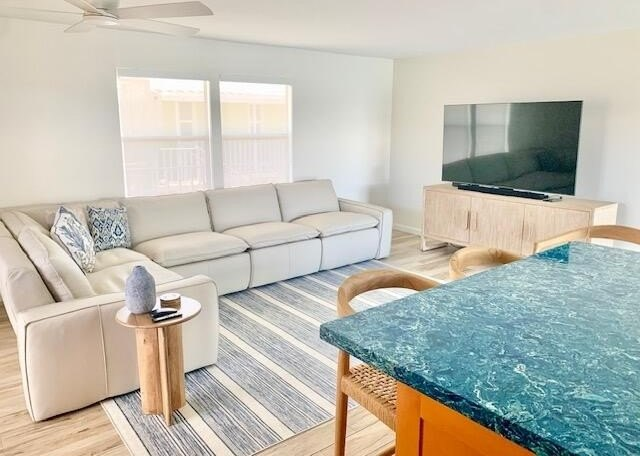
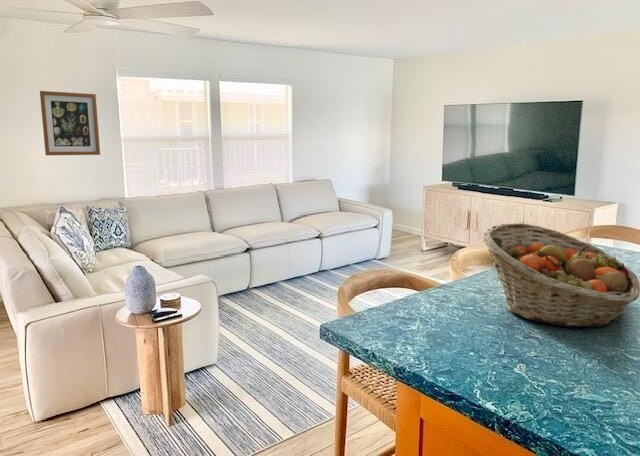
+ wall art (71, 124)
+ fruit basket (557, 269)
